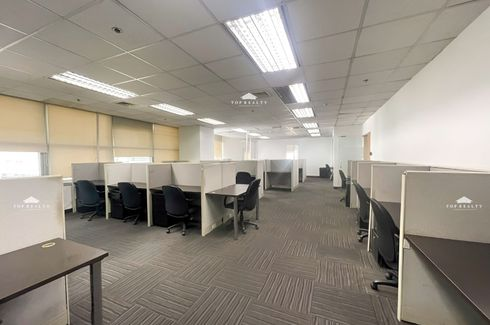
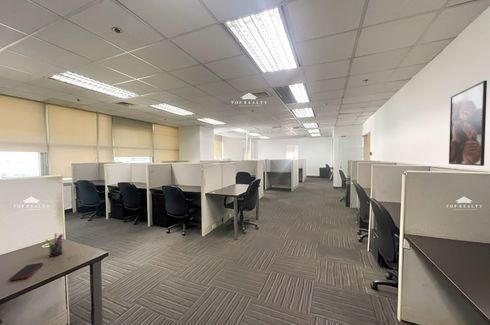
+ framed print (465, 127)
+ smartphone (27, 270)
+ pen holder (54, 244)
